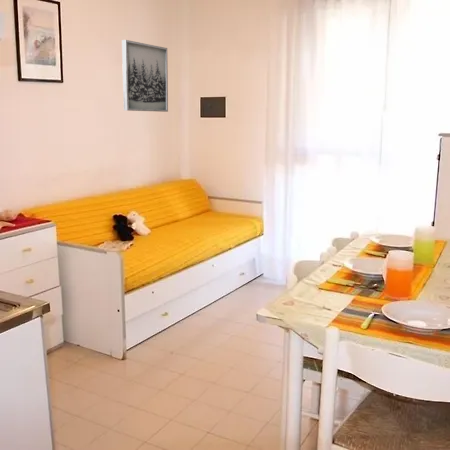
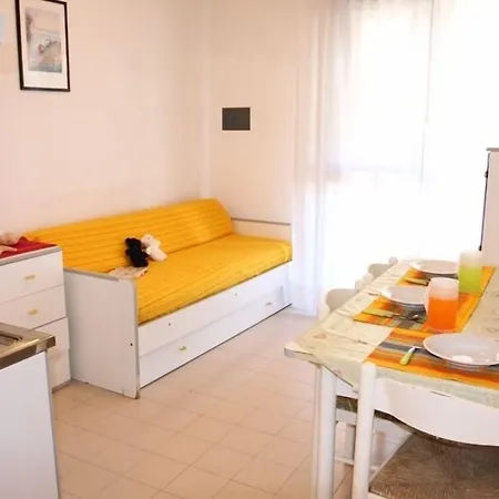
- wall art (146, 78)
